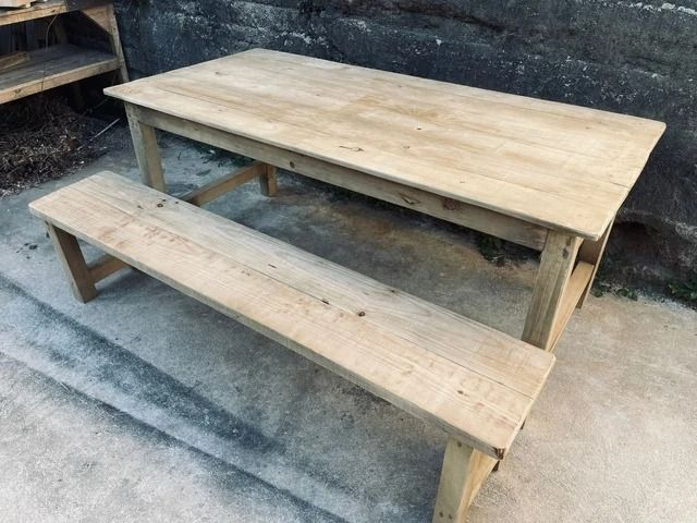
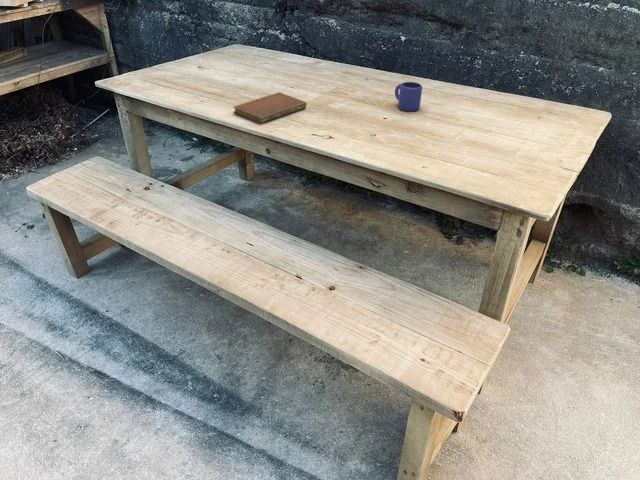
+ notebook (270, 107)
+ mug (406, 95)
